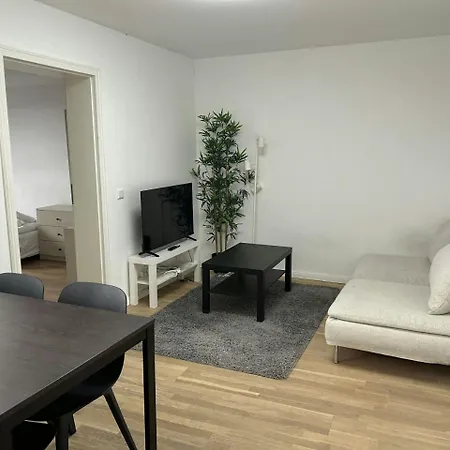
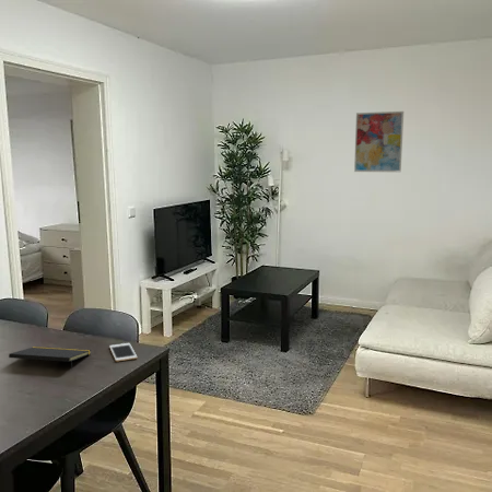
+ cell phone (122, 351)
+ wall art (378, 142)
+ notepad (51, 353)
